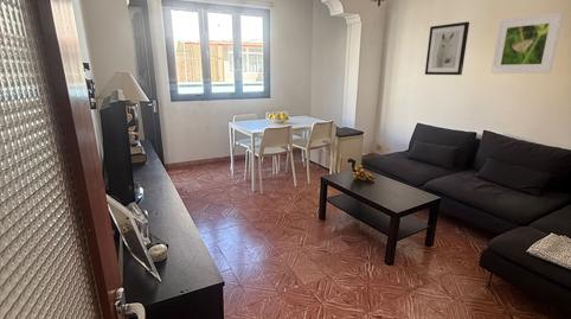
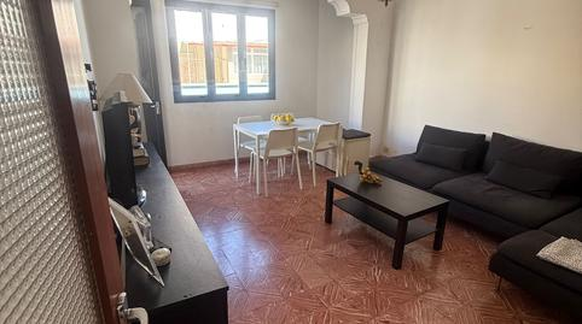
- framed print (524, 45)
- wall art (445, 50)
